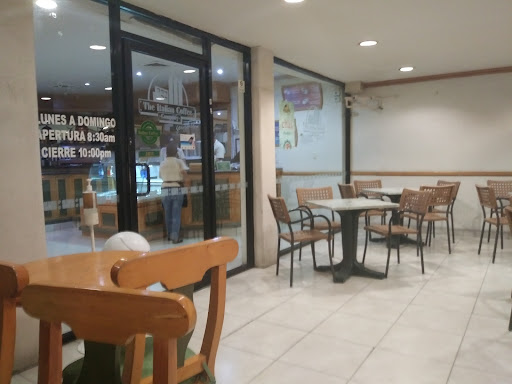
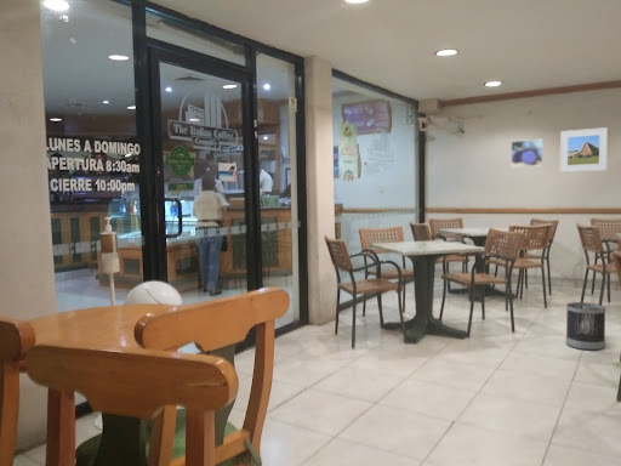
+ wastebasket (585, 325)
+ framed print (526, 153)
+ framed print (582, 149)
